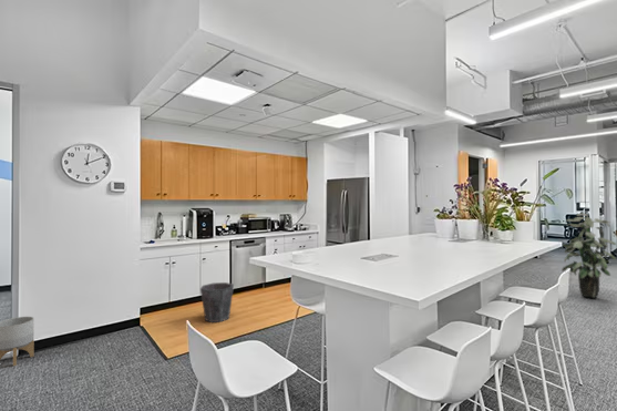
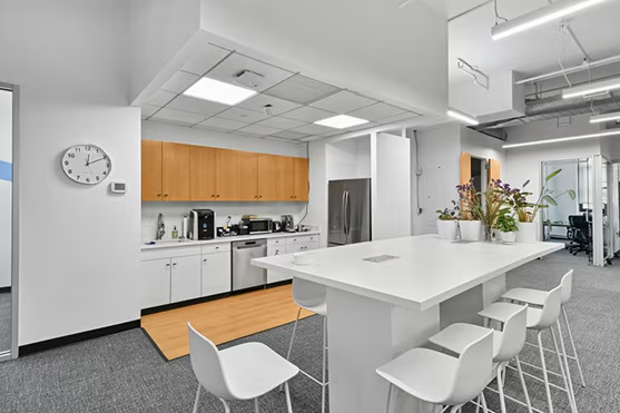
- indoor plant (586, 254)
- planter (14, 340)
- waste bin (217, 301)
